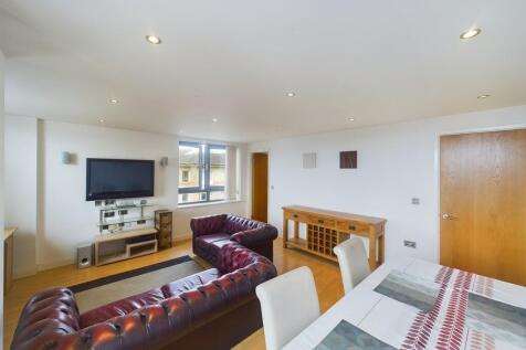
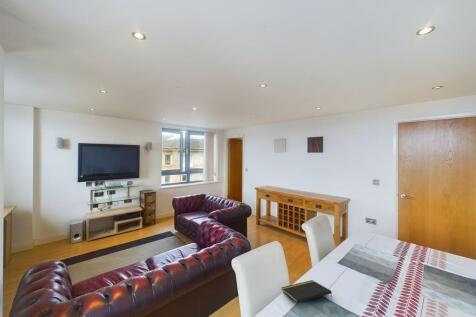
+ notepad (305, 290)
